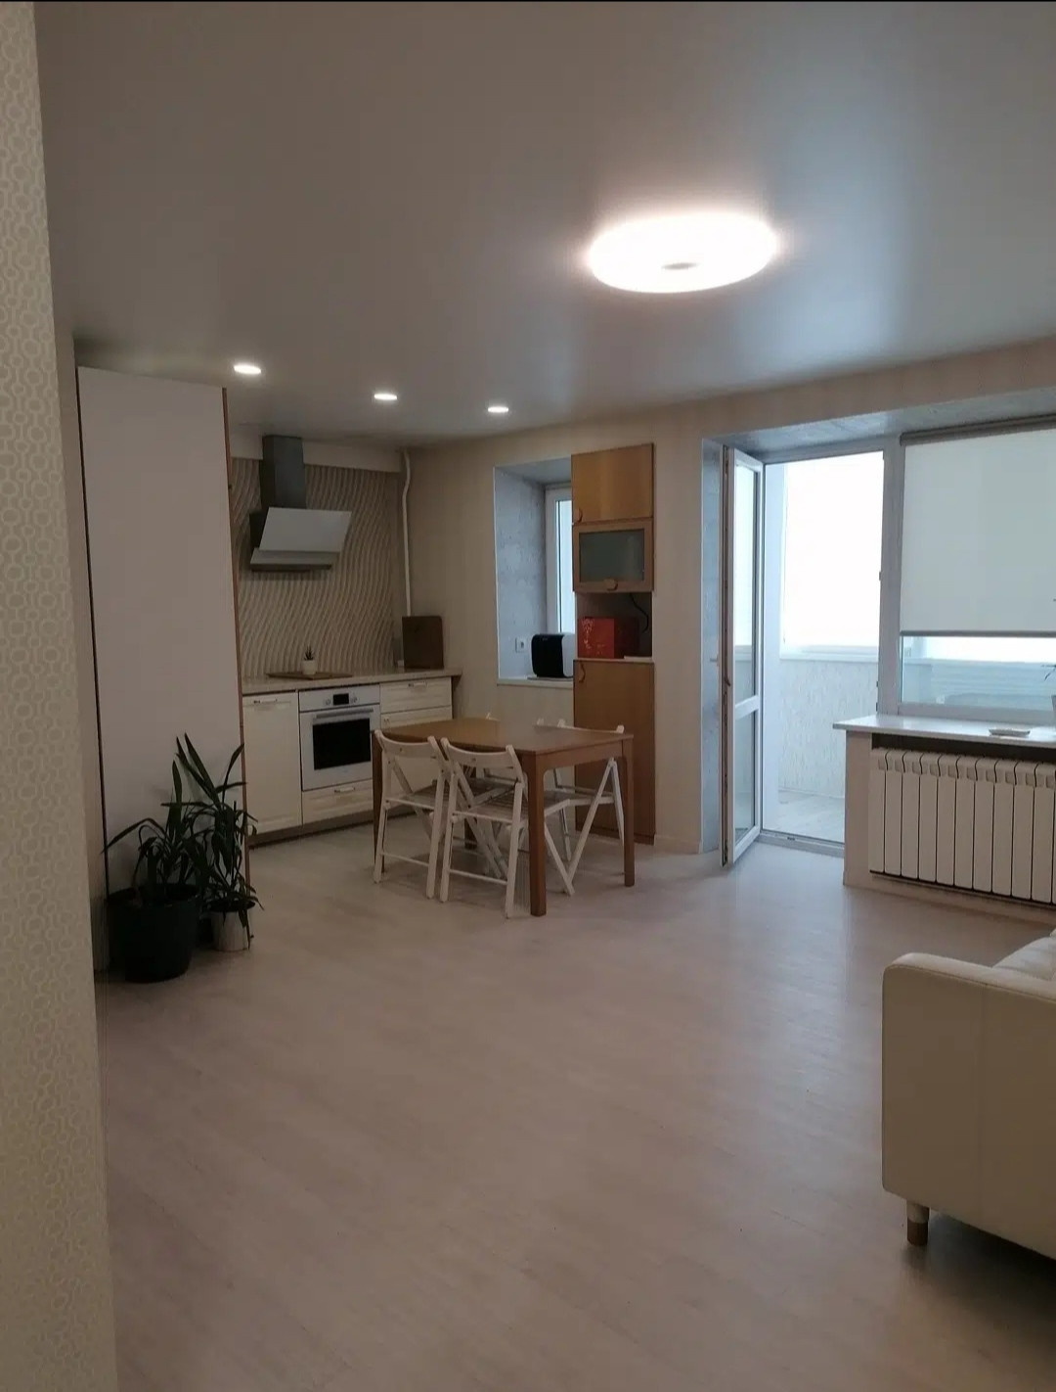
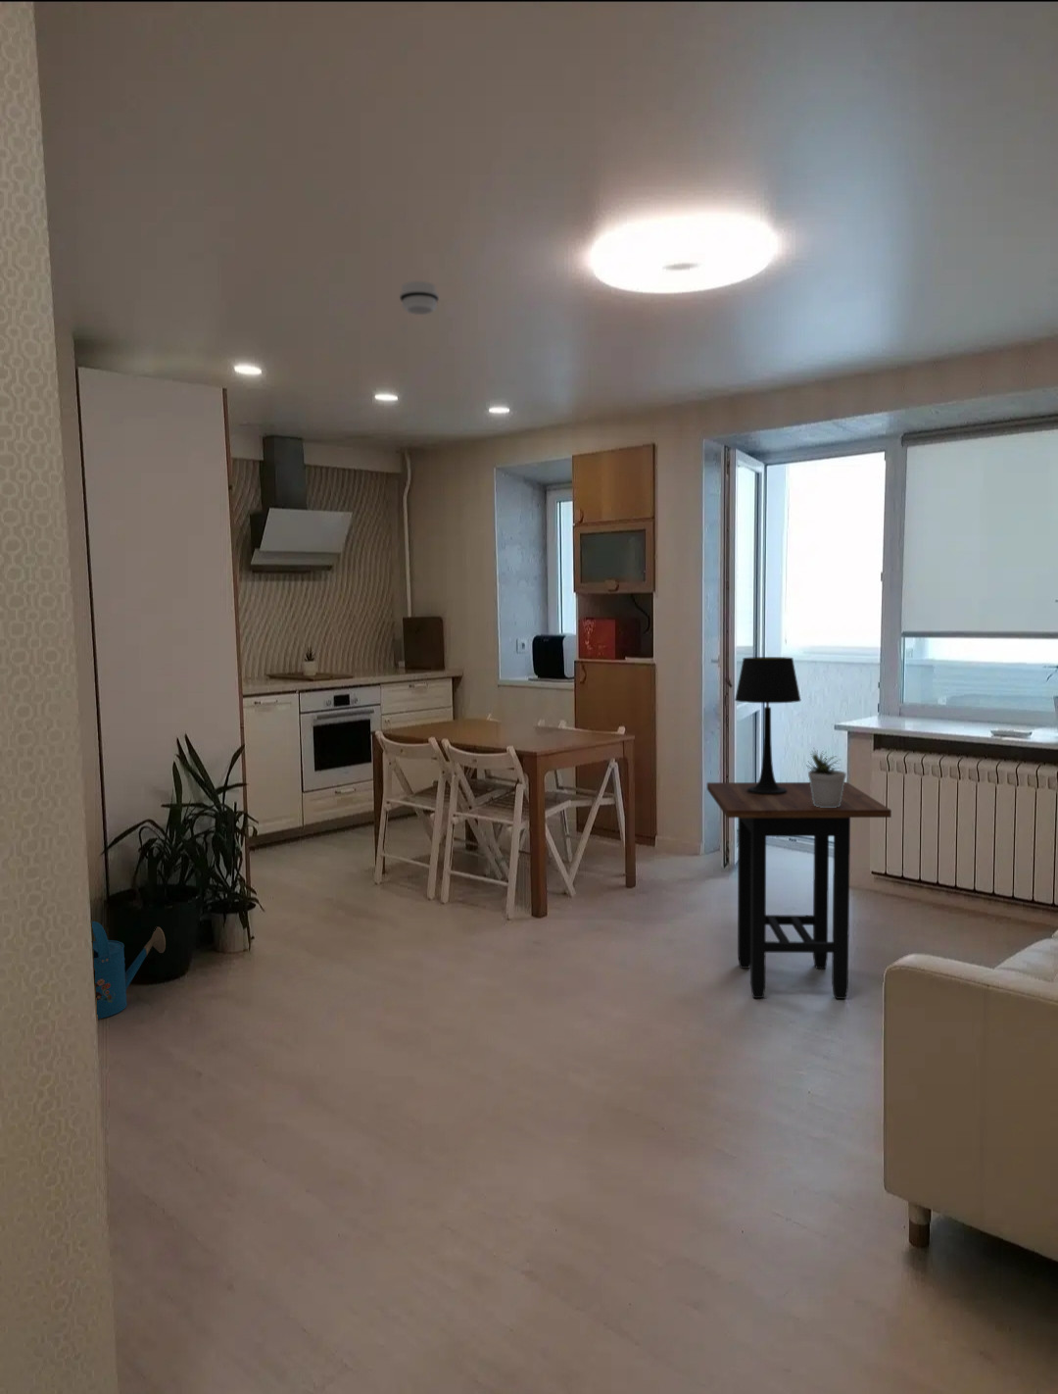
+ watering can (114, 960)
+ side table (814, 888)
+ potted plant (826, 776)
+ smoke detector (418, 298)
+ table lamp (767, 725)
